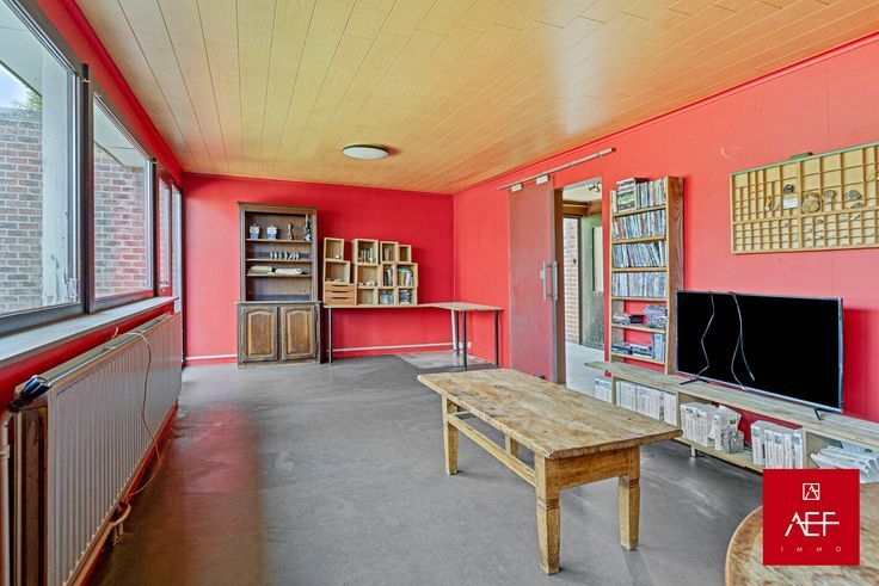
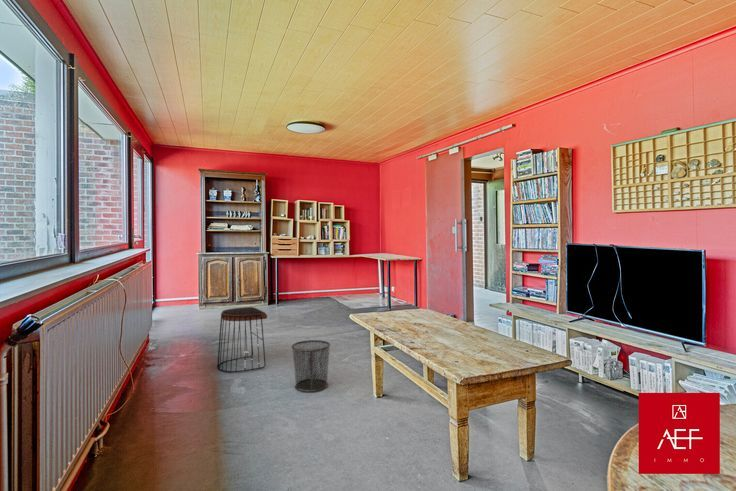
+ waste bin (311, 365)
+ stool (240, 337)
